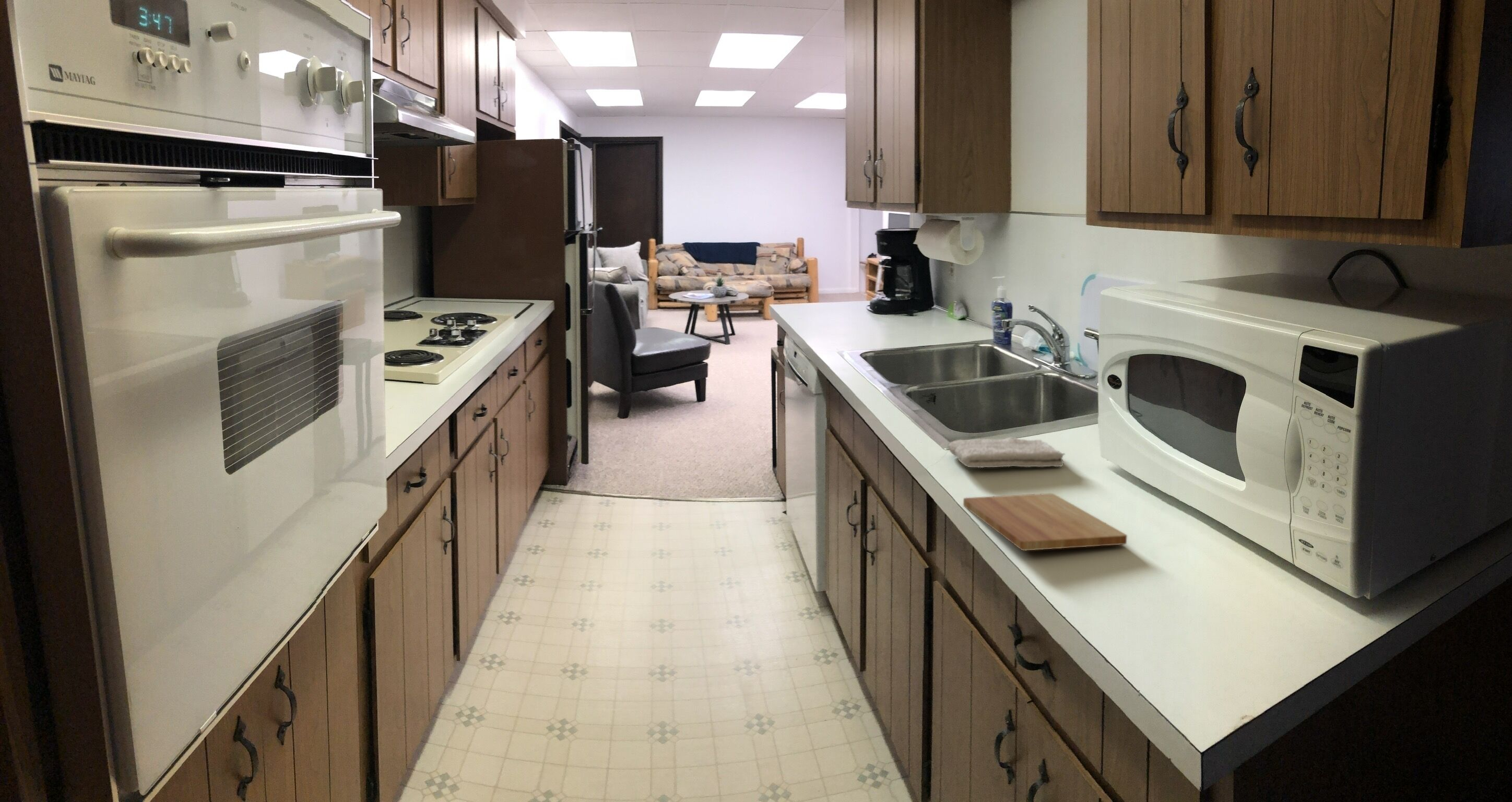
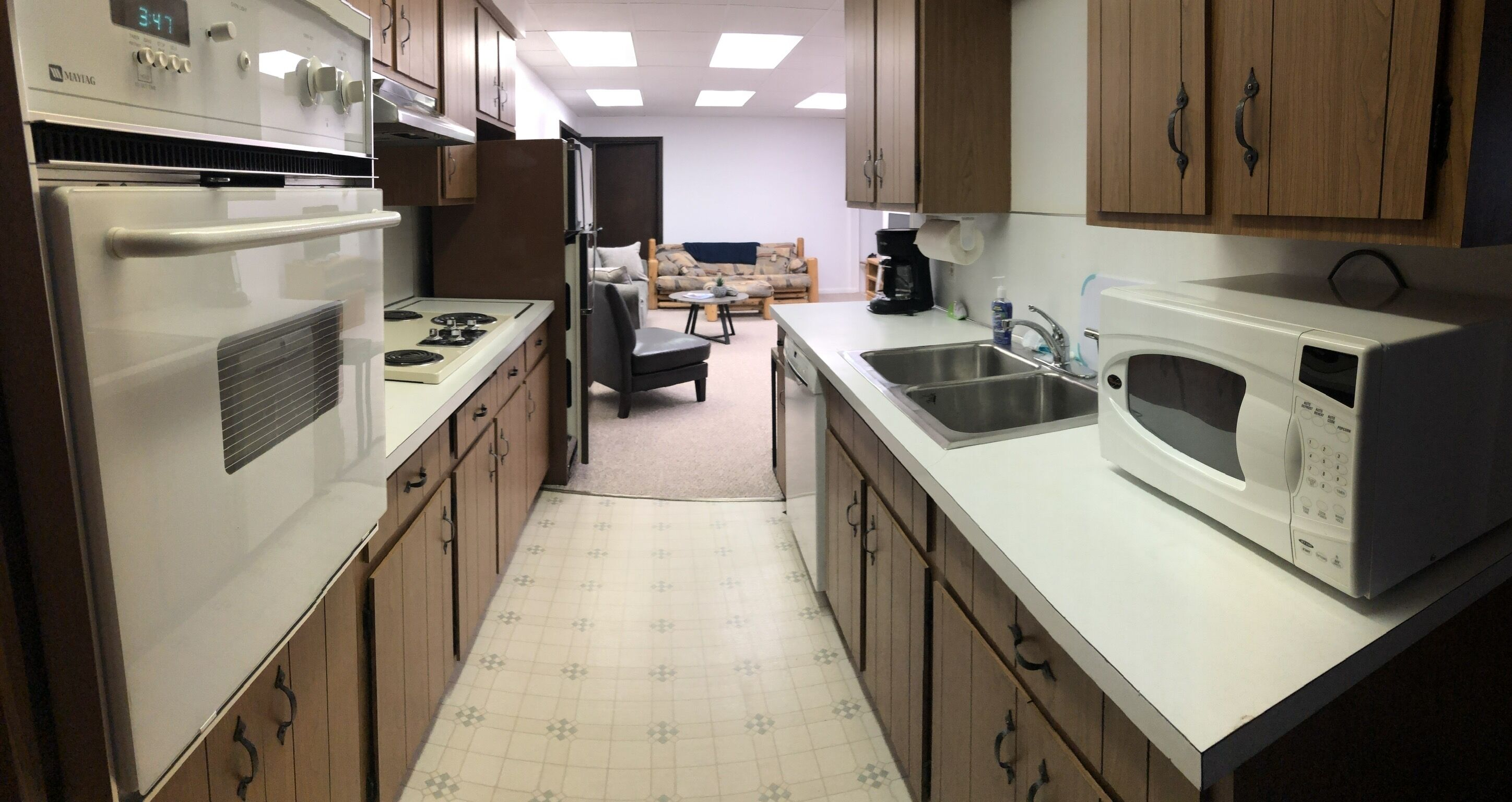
- cutting board (1038, 519)
- washcloth (1006, 452)
